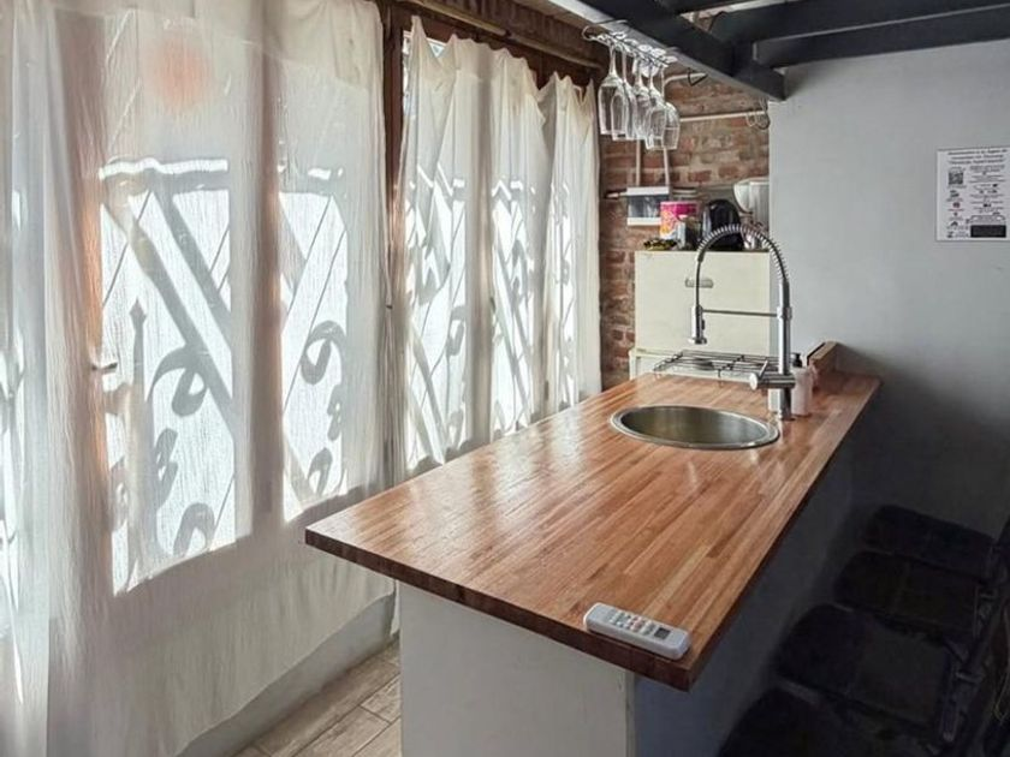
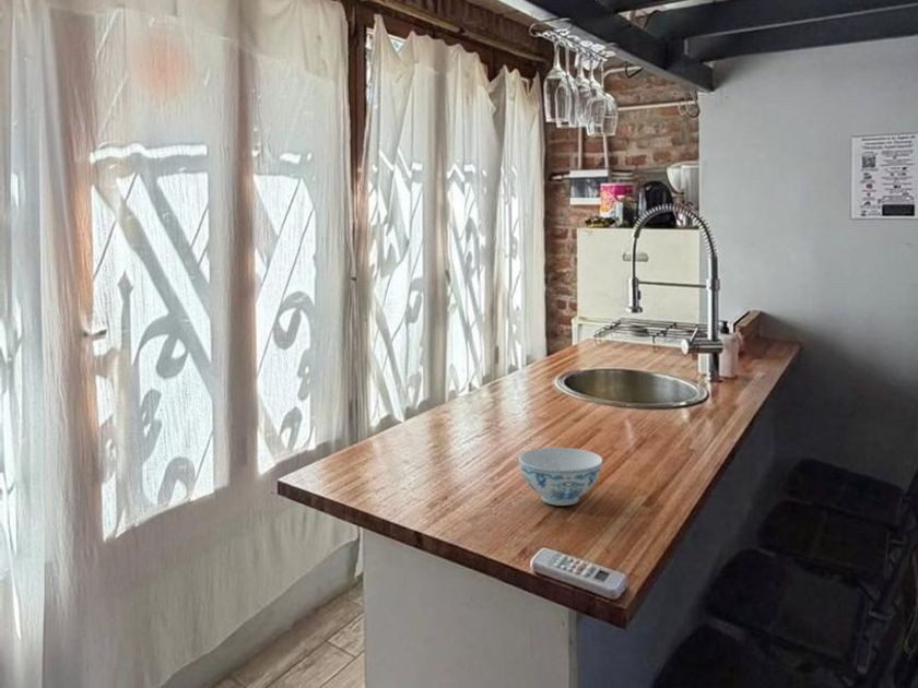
+ chinaware (560, 478)
